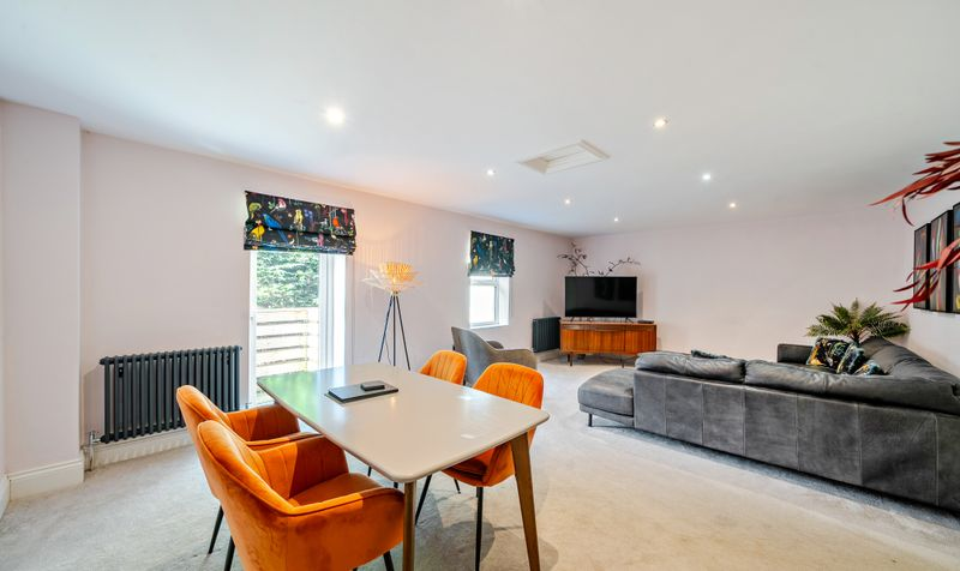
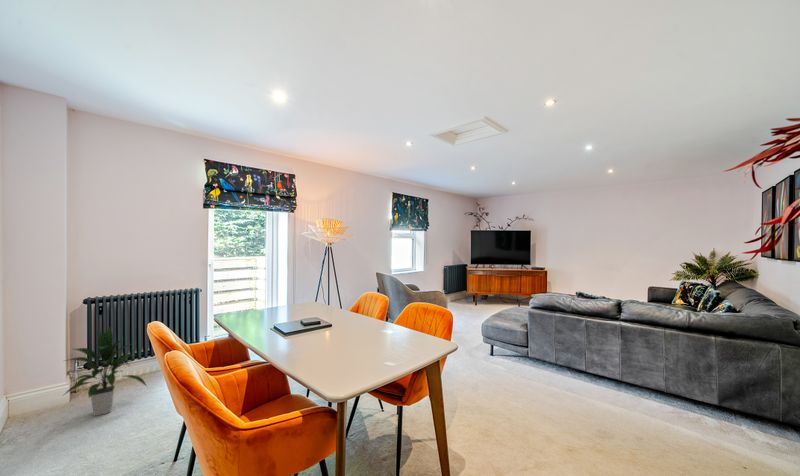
+ indoor plant (106, 371)
